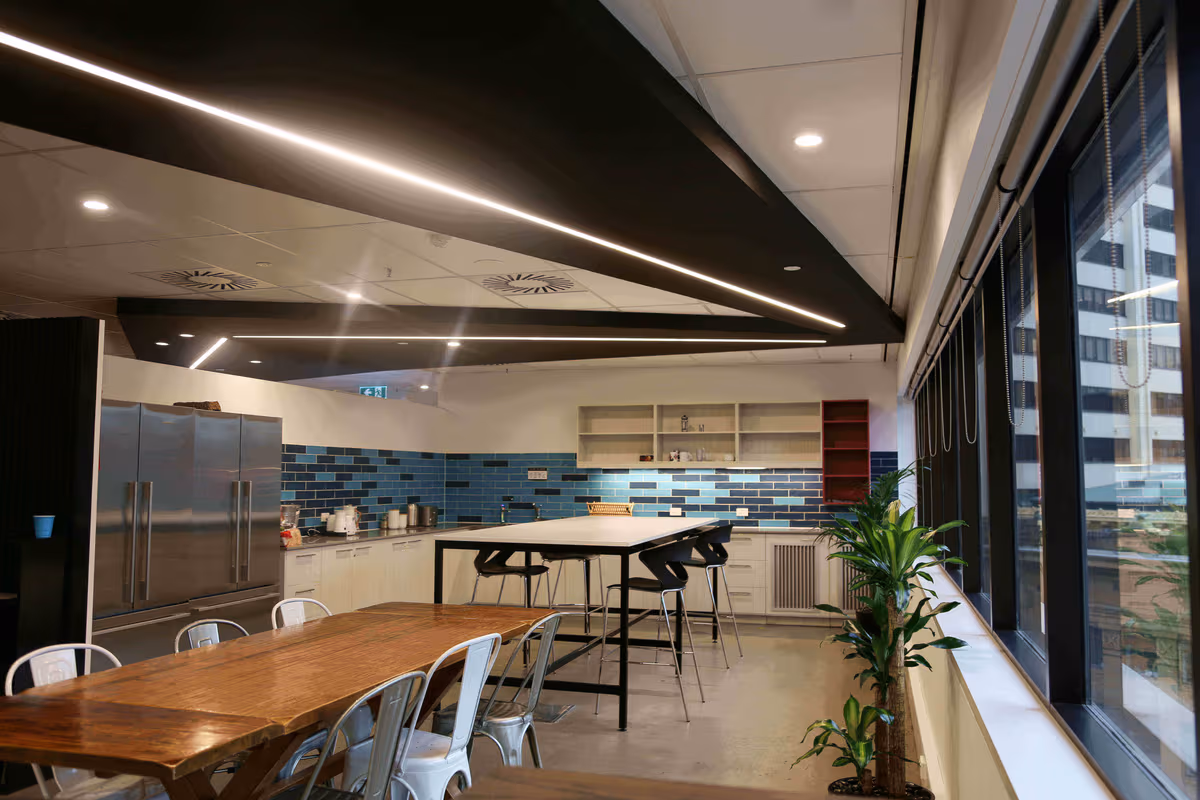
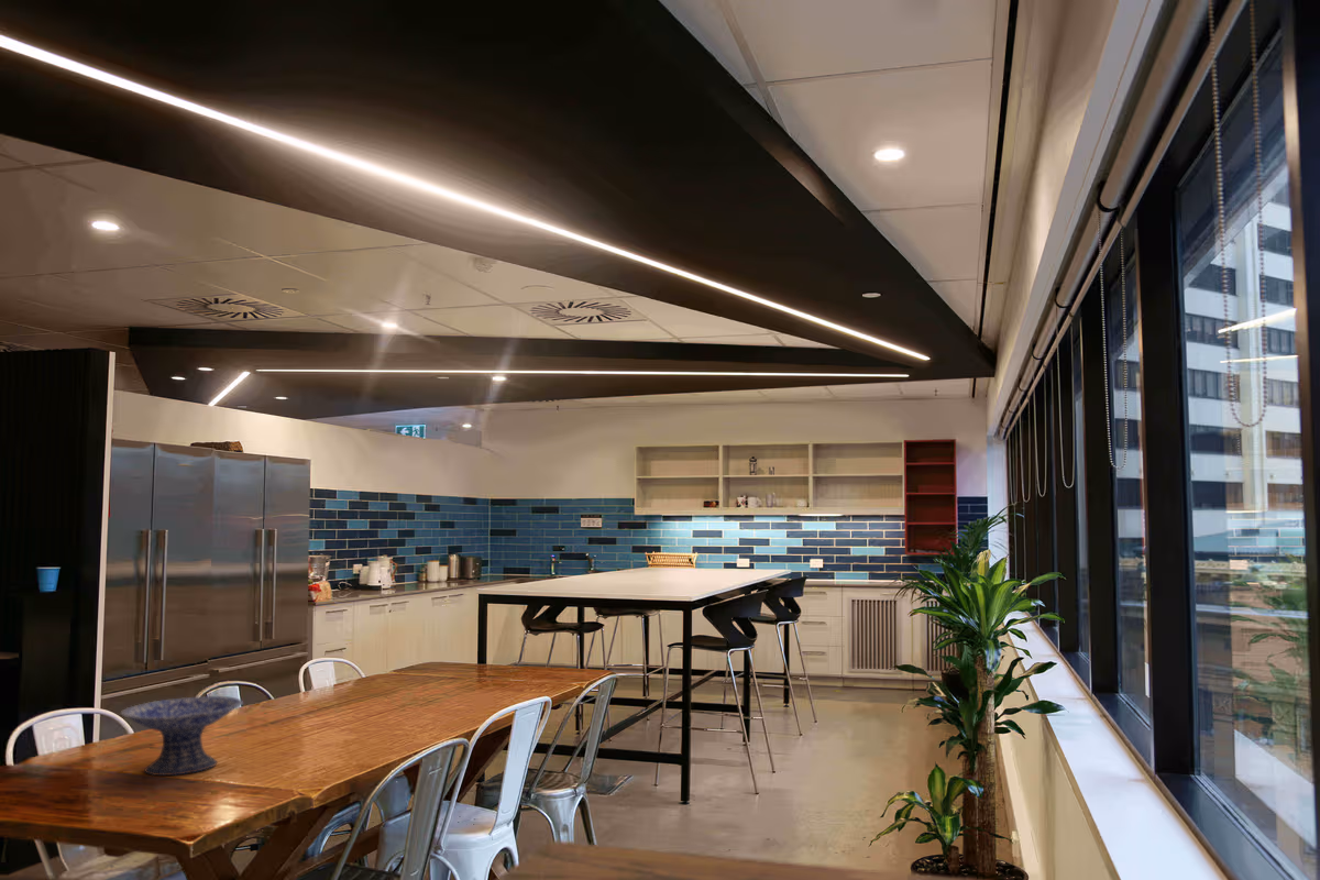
+ decorative bowl (182, 736)
